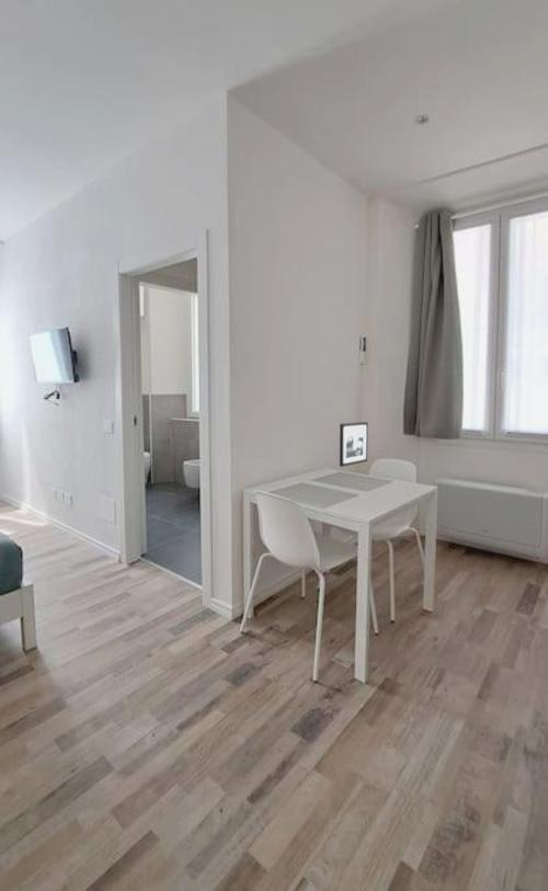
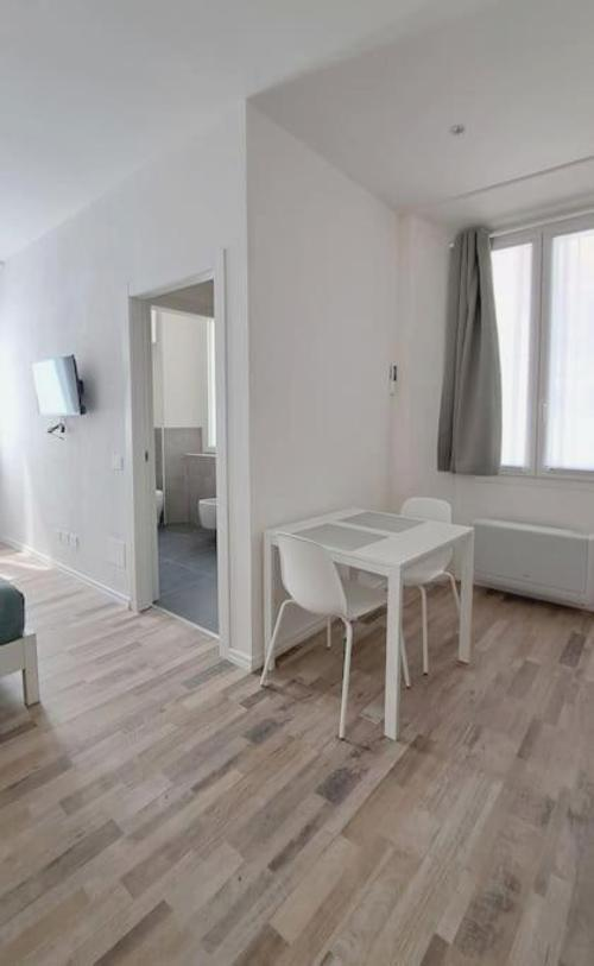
- picture frame (354, 443)
